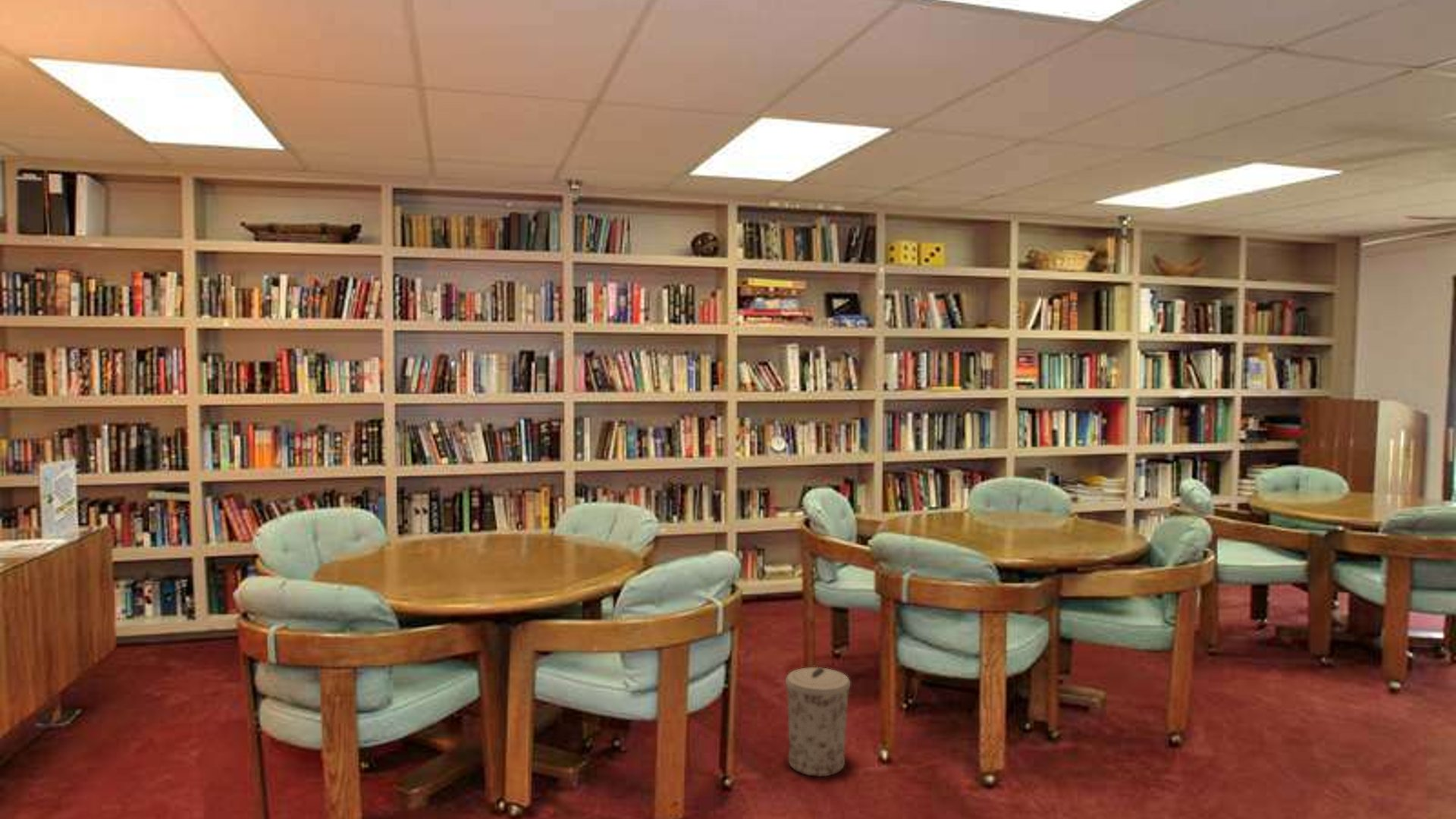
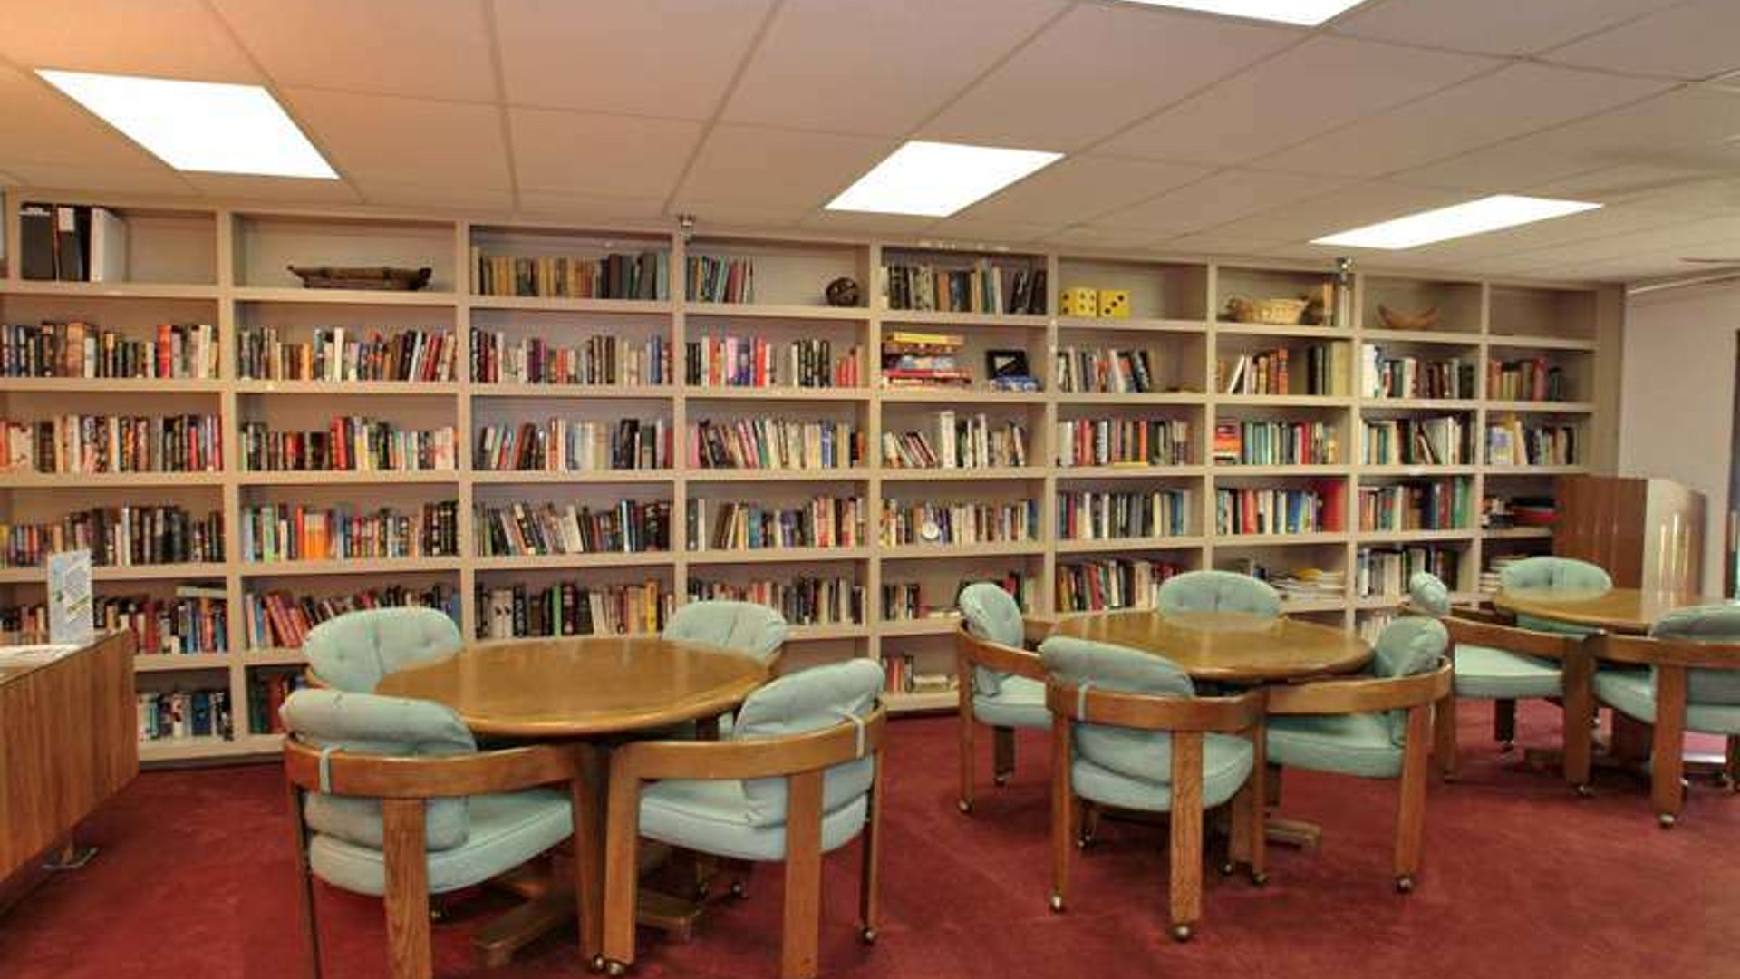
- trash can (817, 717)
